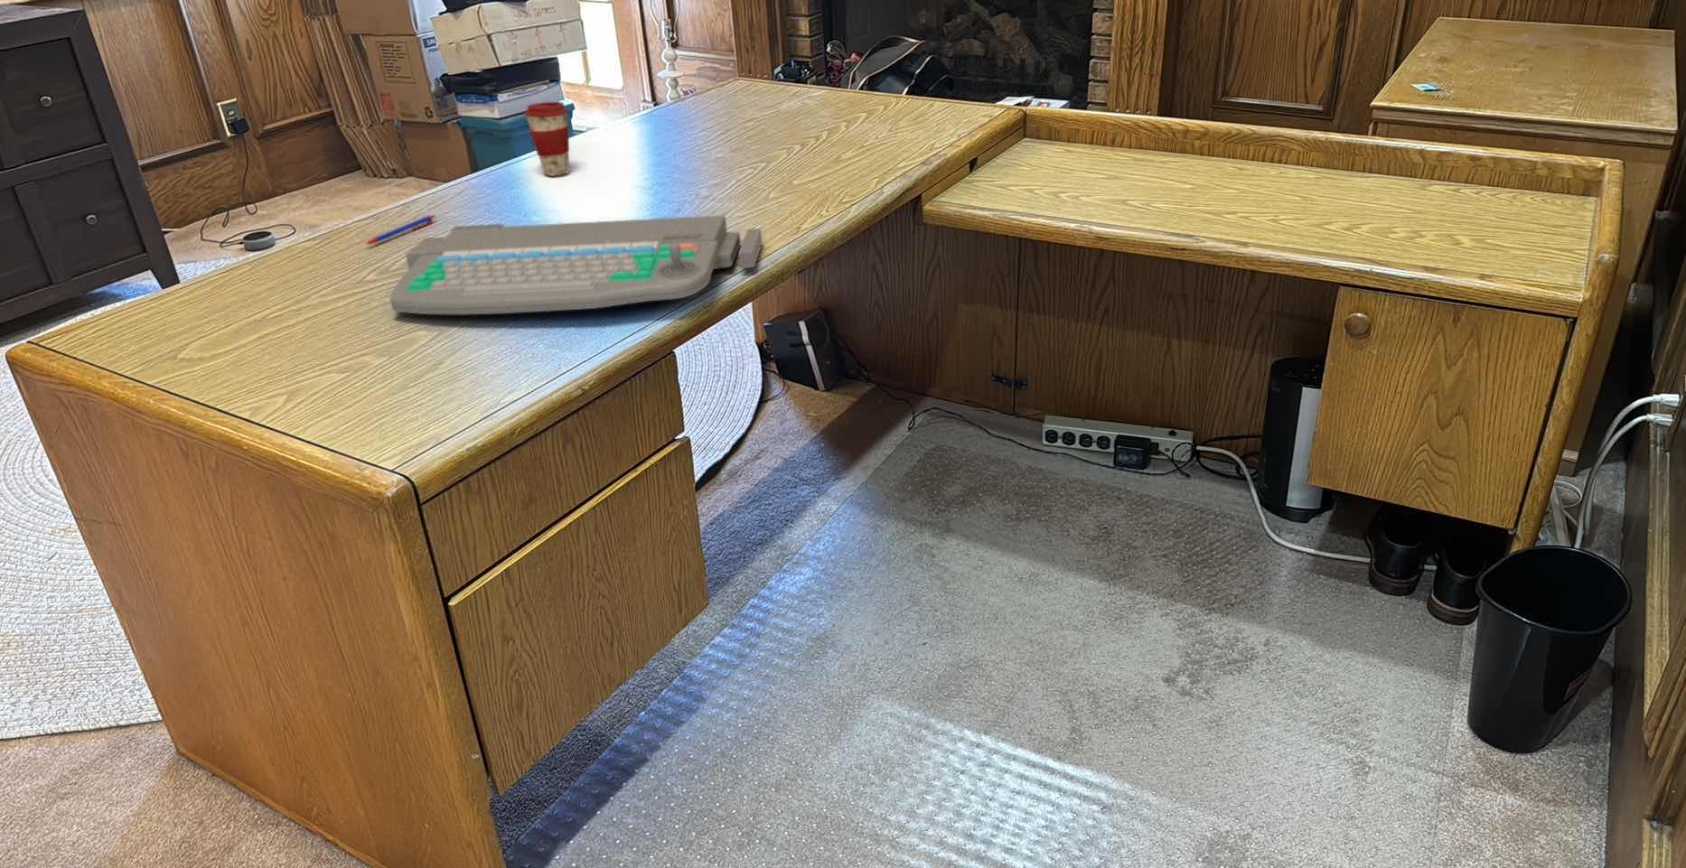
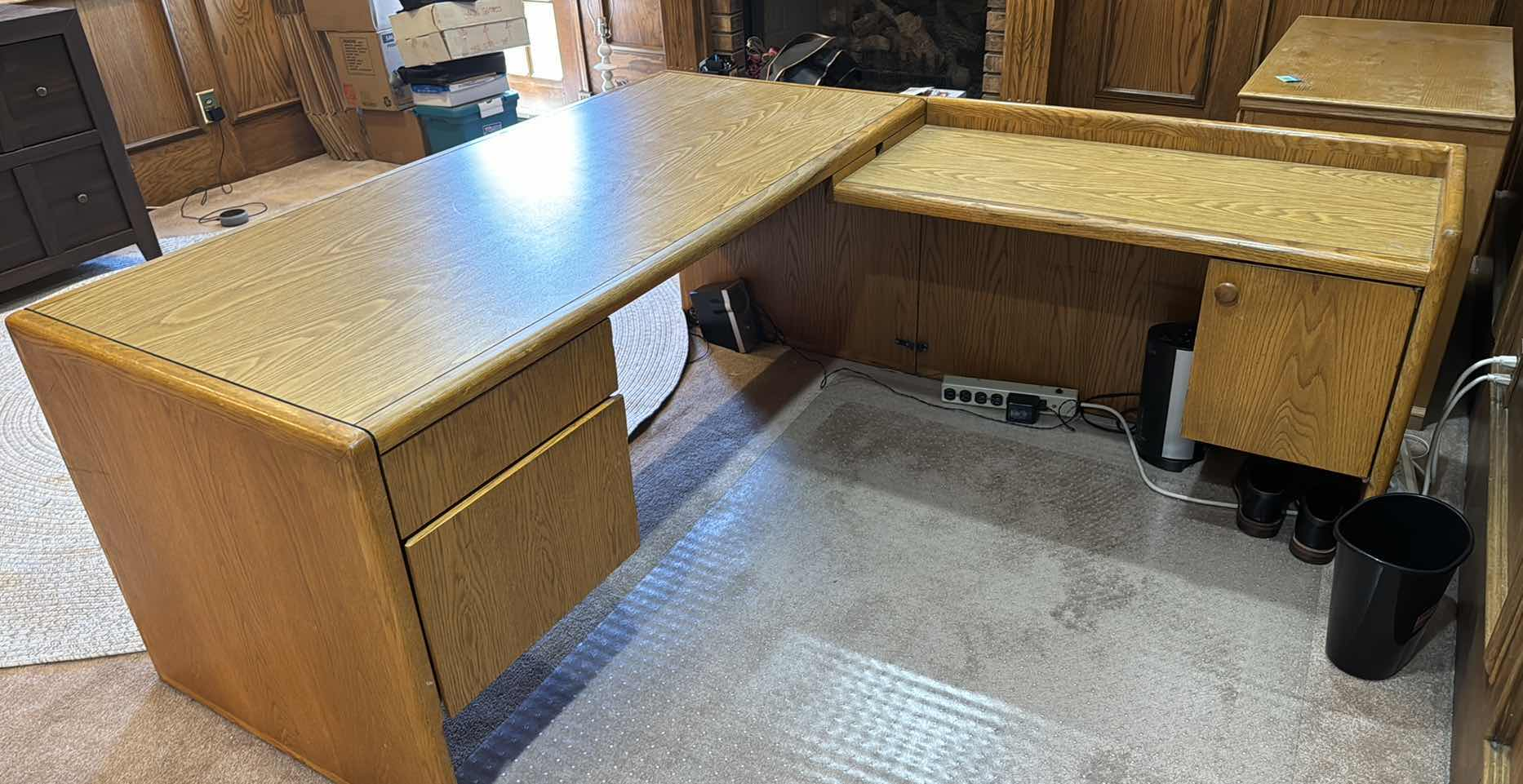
- coffee cup (550, 138)
- pen (401, 229)
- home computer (570, 256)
